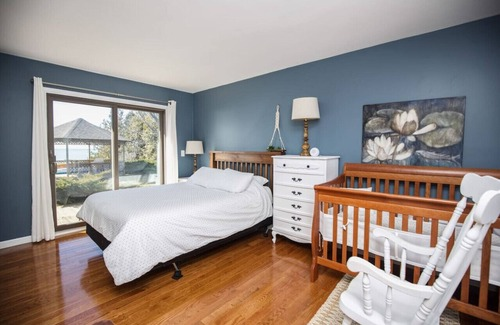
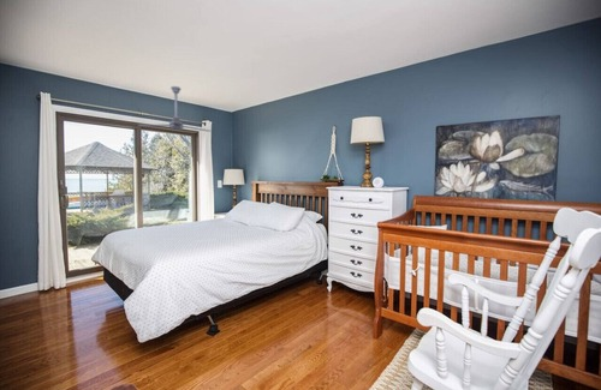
+ ceiling fan (175, 106)
